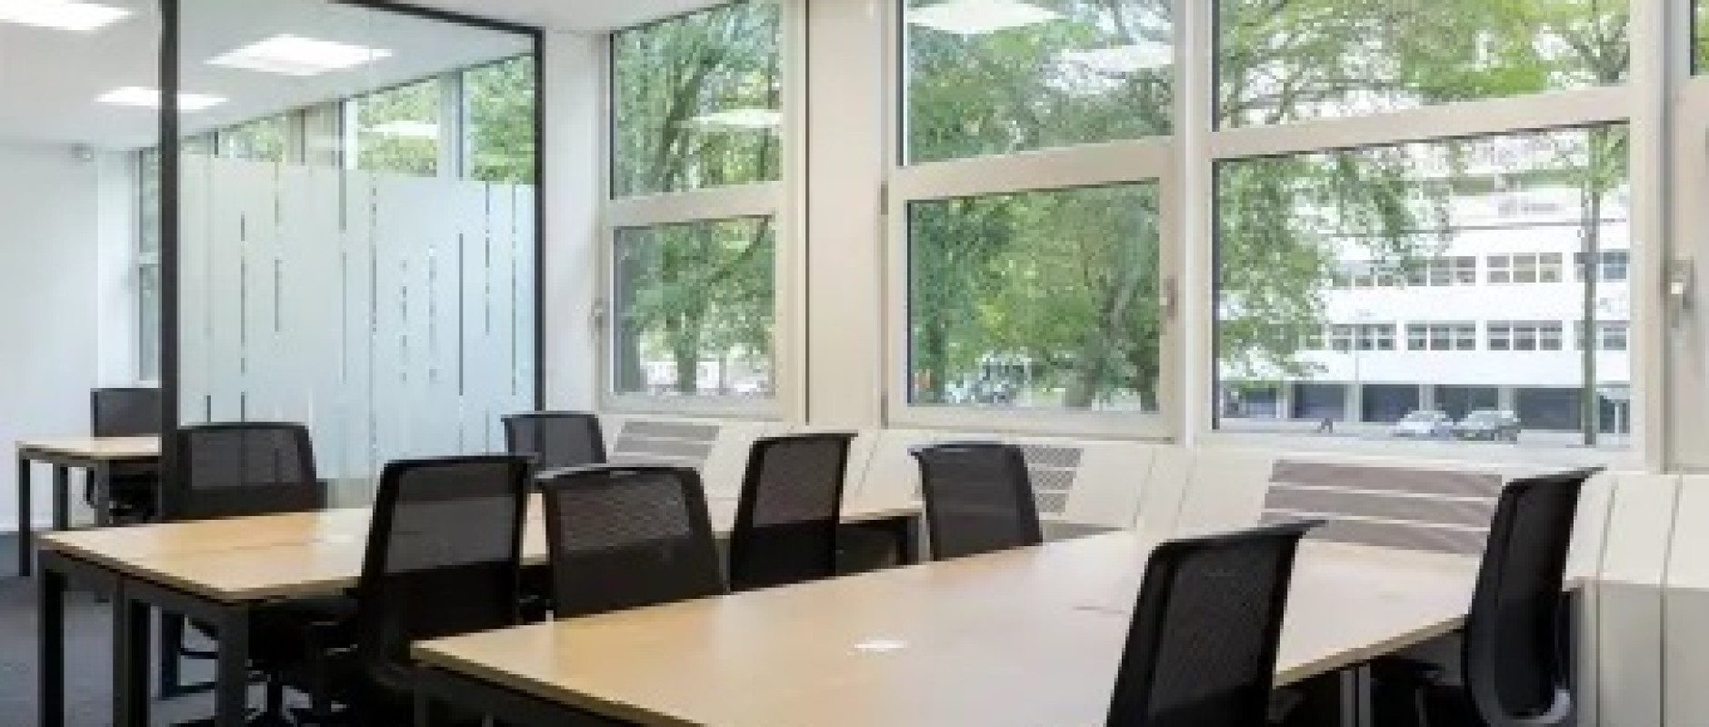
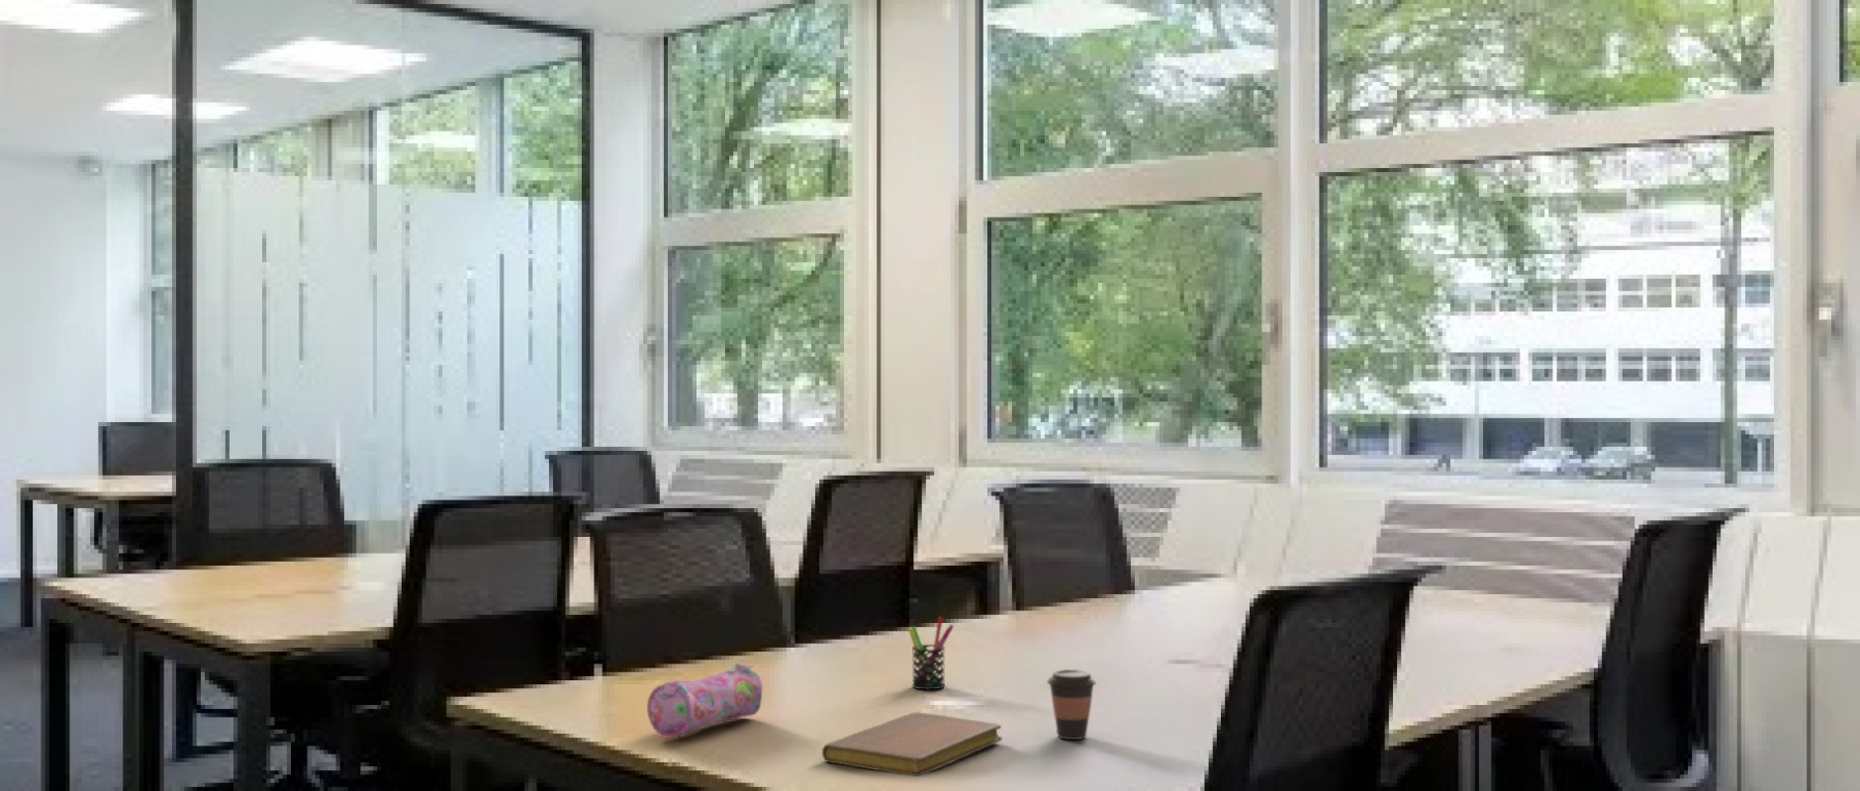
+ pen holder (926, 651)
+ notebook (915, 741)
+ pencil case (707, 698)
+ coffee cup (1071, 704)
